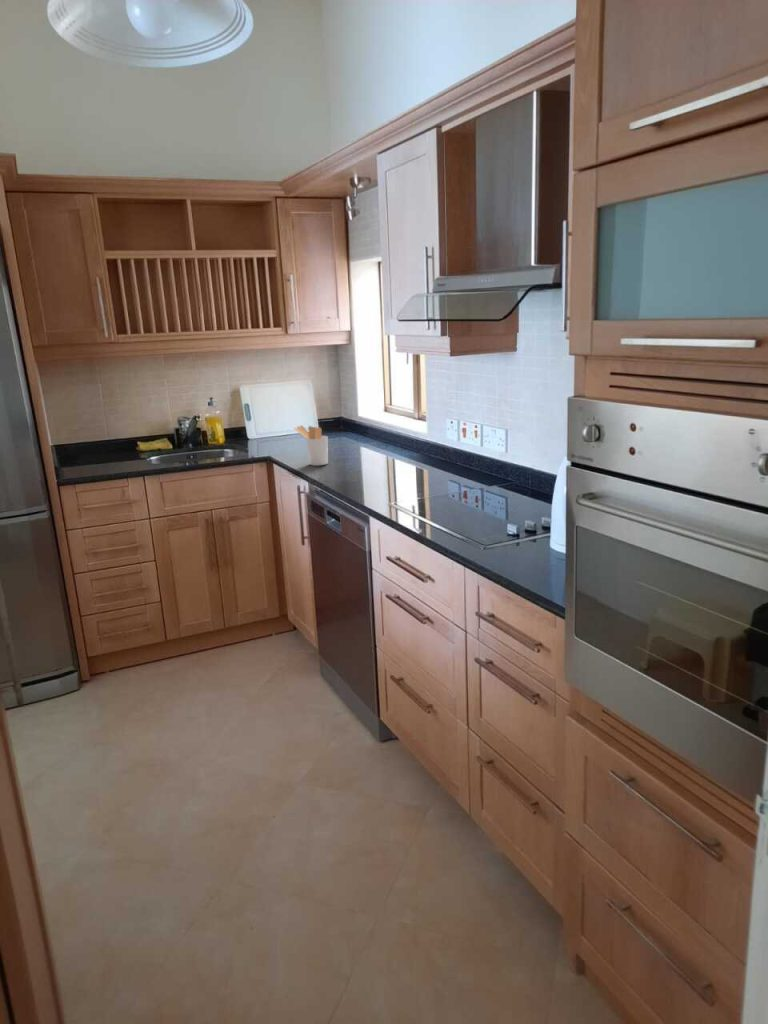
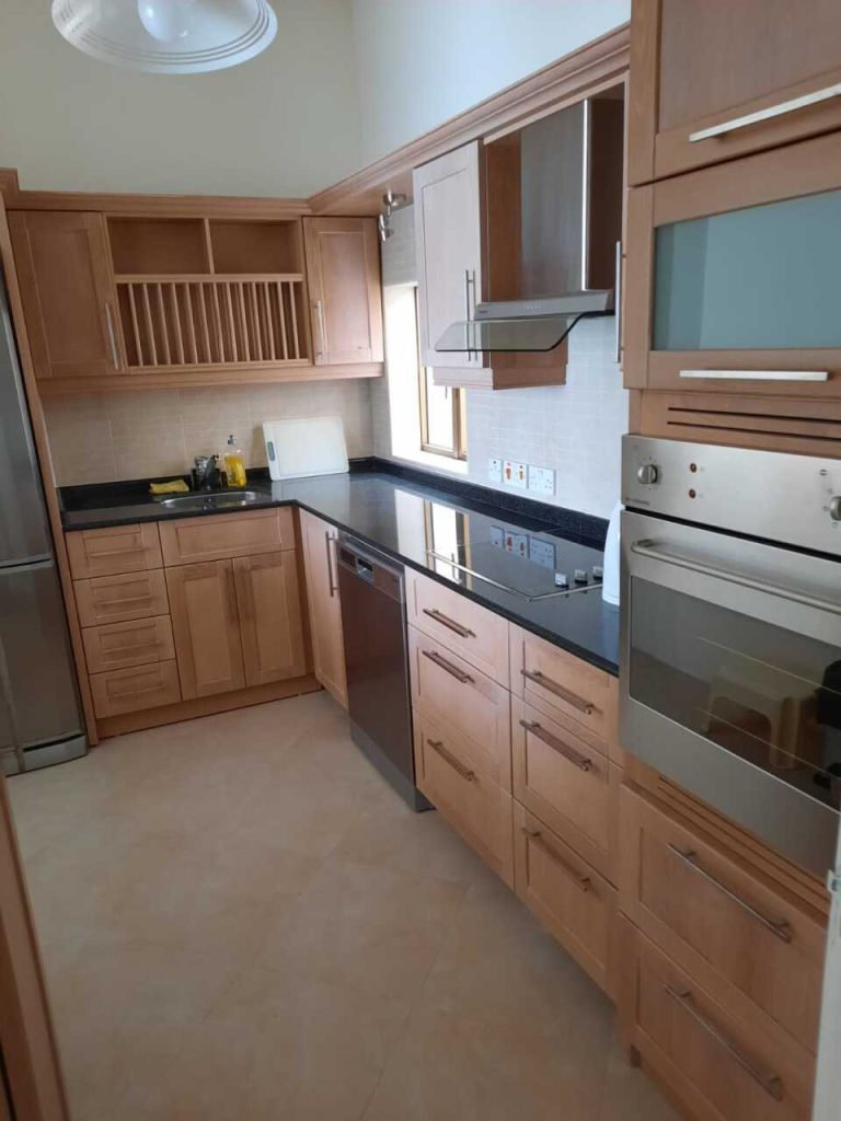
- utensil holder (311, 444)
